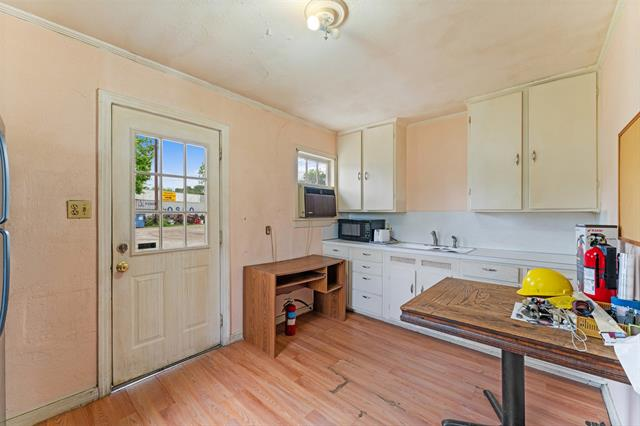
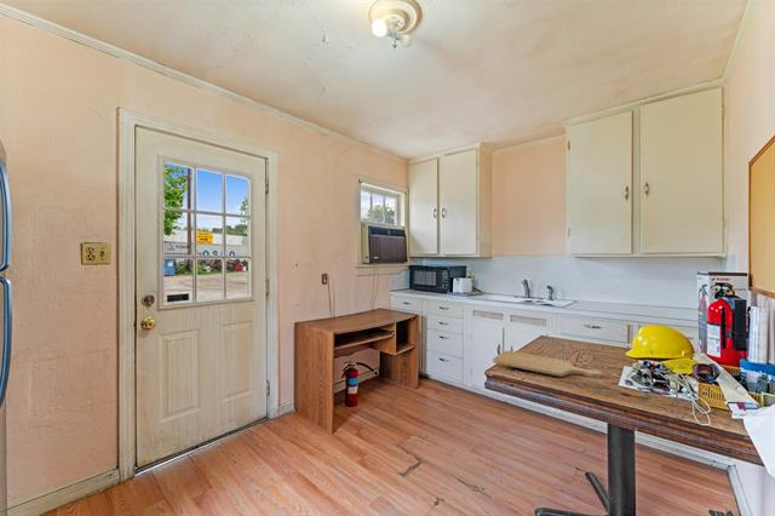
+ chopping board (545, 365)
